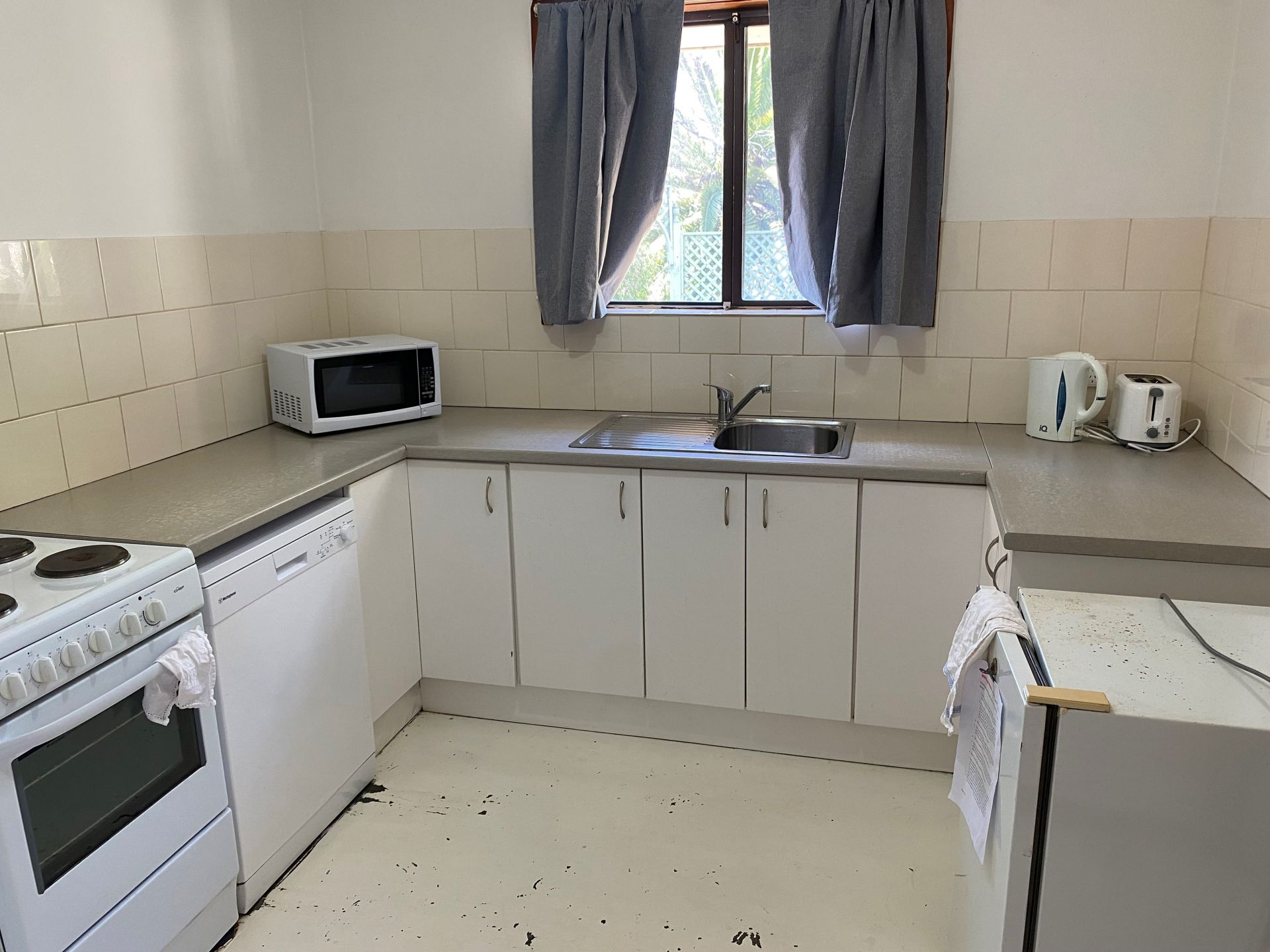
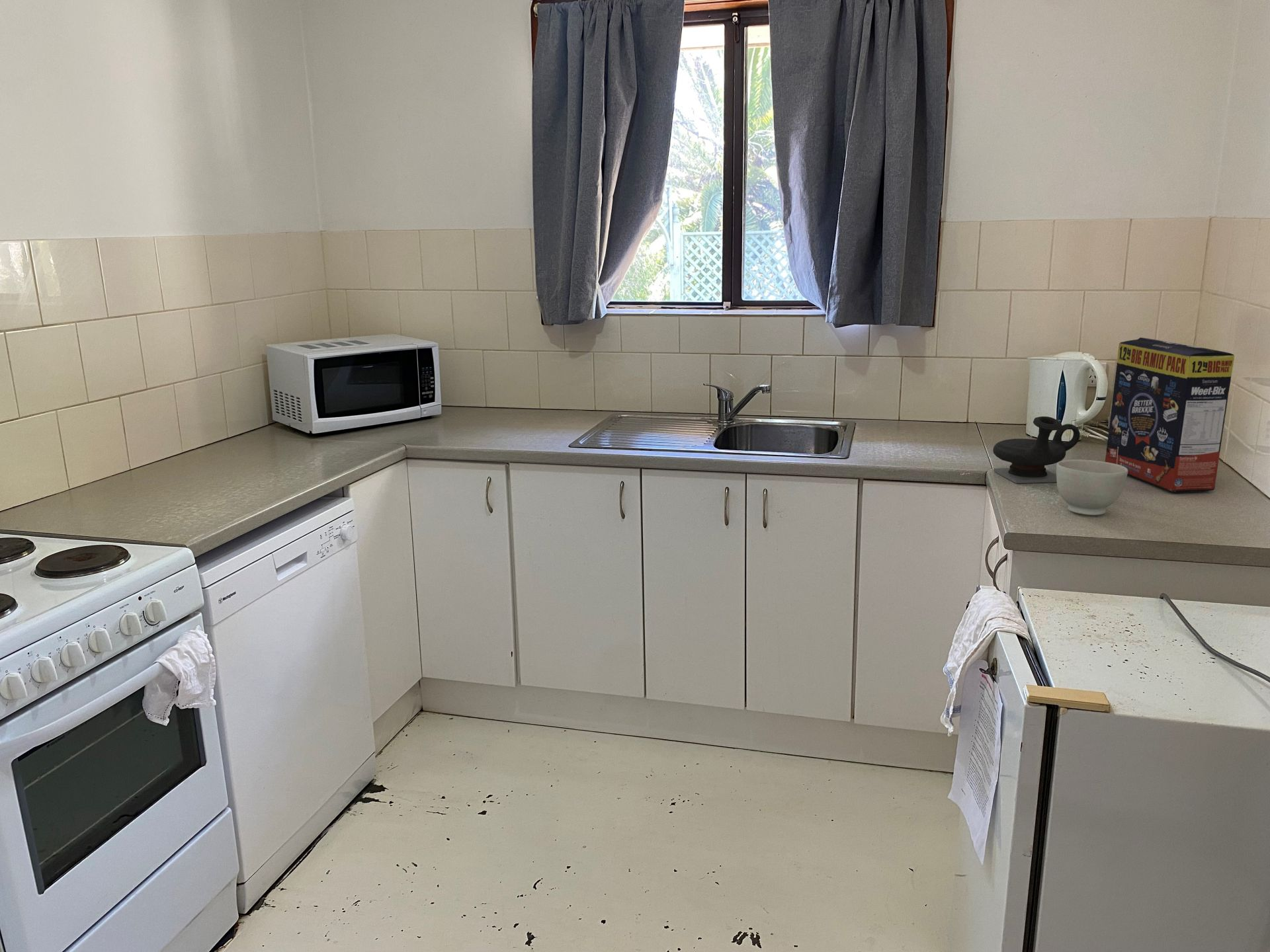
+ bowl (1089, 488)
+ cereal box (1165, 412)
+ teapot (1041, 445)
